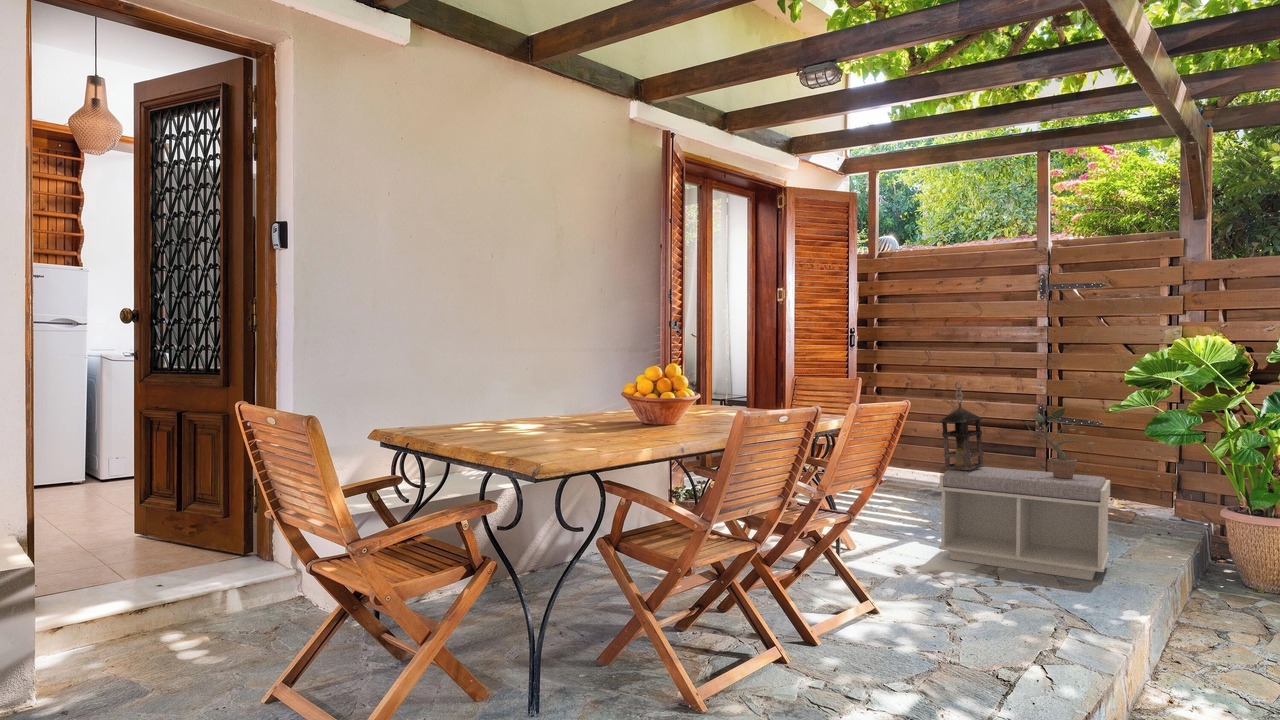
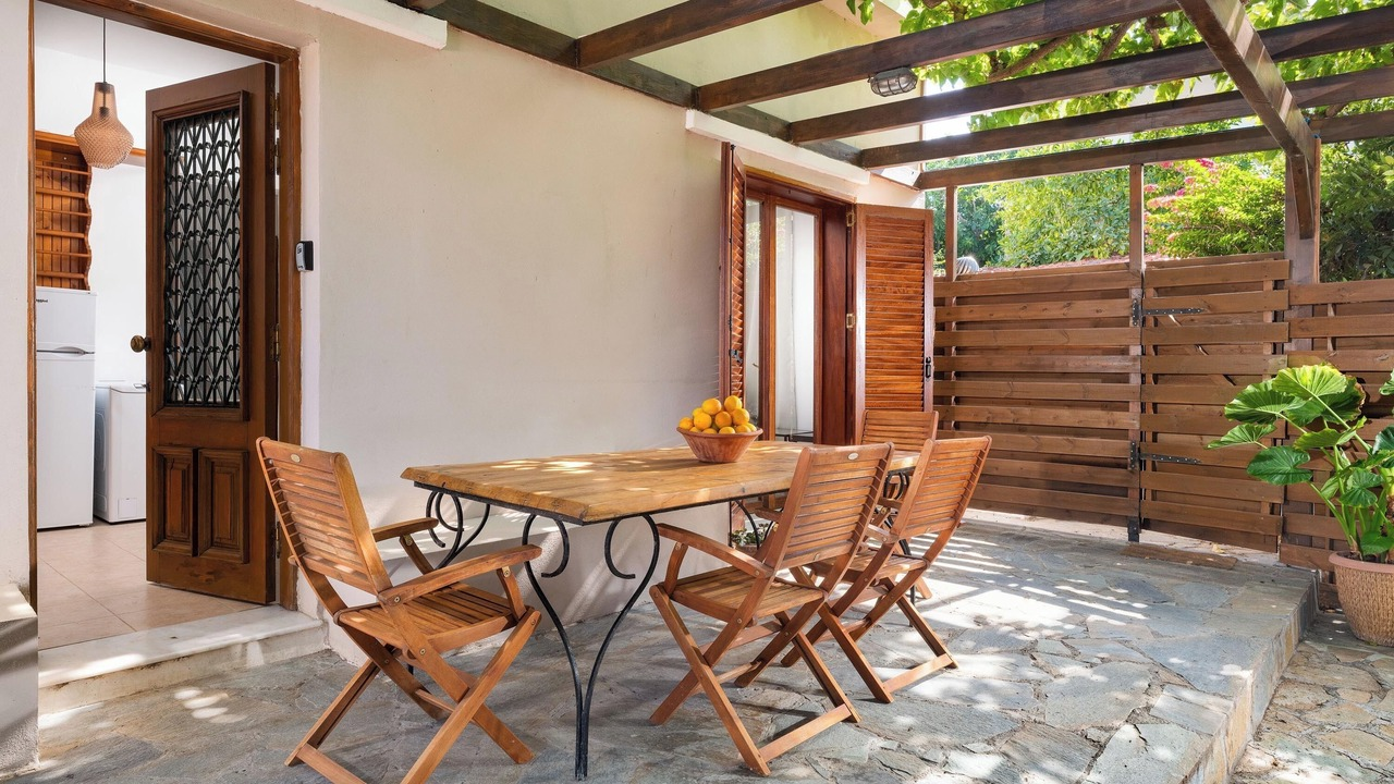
- potted plant (1058, 442)
- lantern (965, 425)
- bench (1023, 517)
